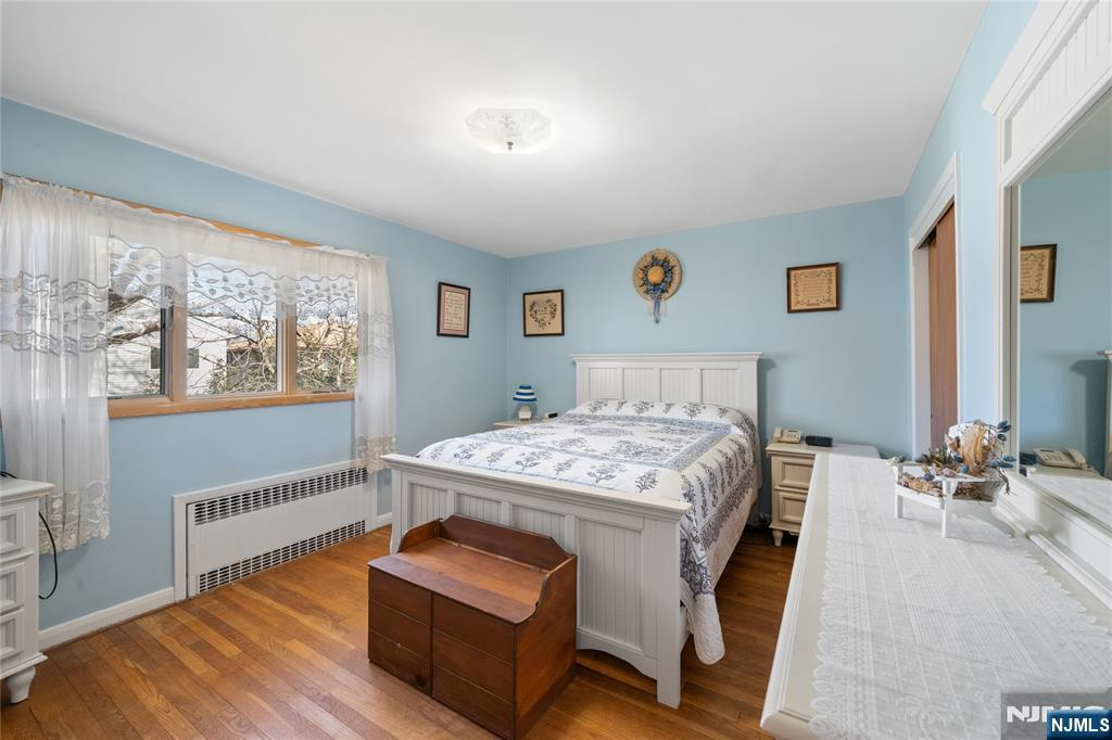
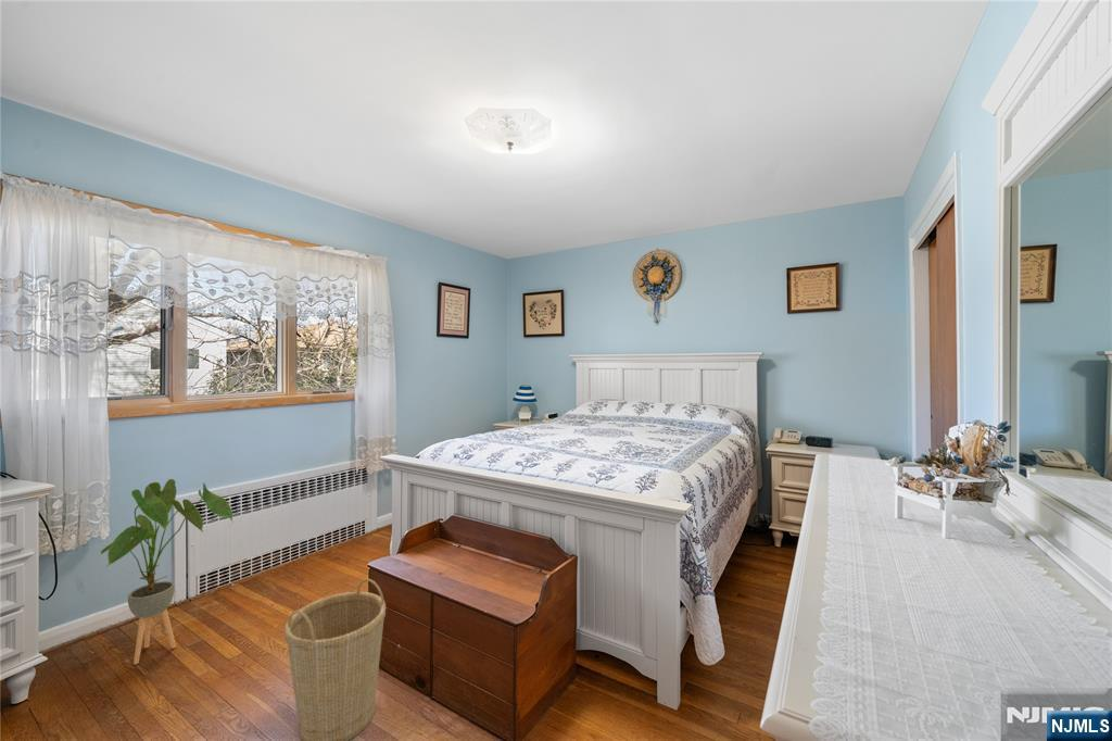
+ house plant (157, 565)
+ basket (338, 656)
